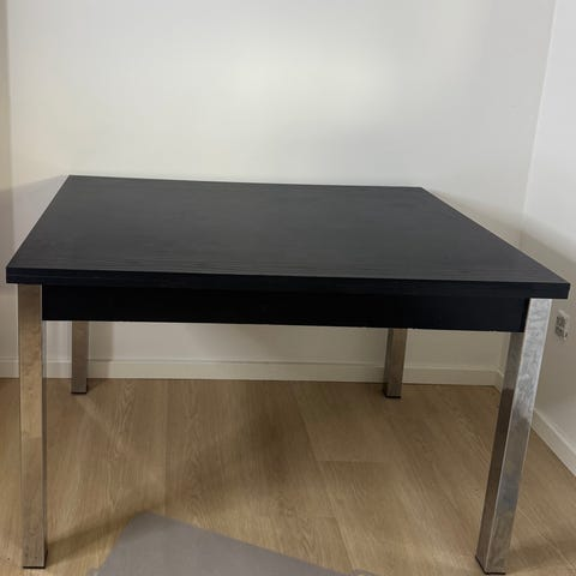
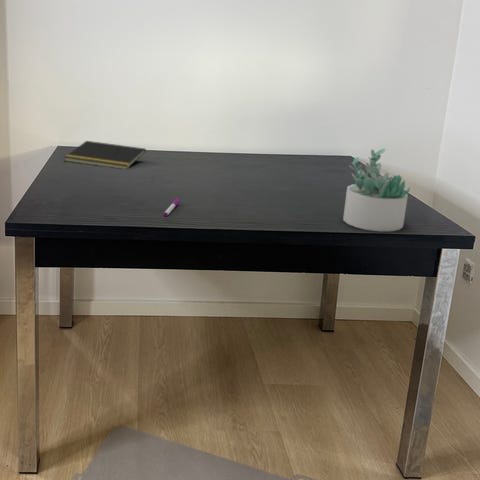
+ succulent plant (378, 185)
+ pen (171, 207)
+ notepad (105, 154)
